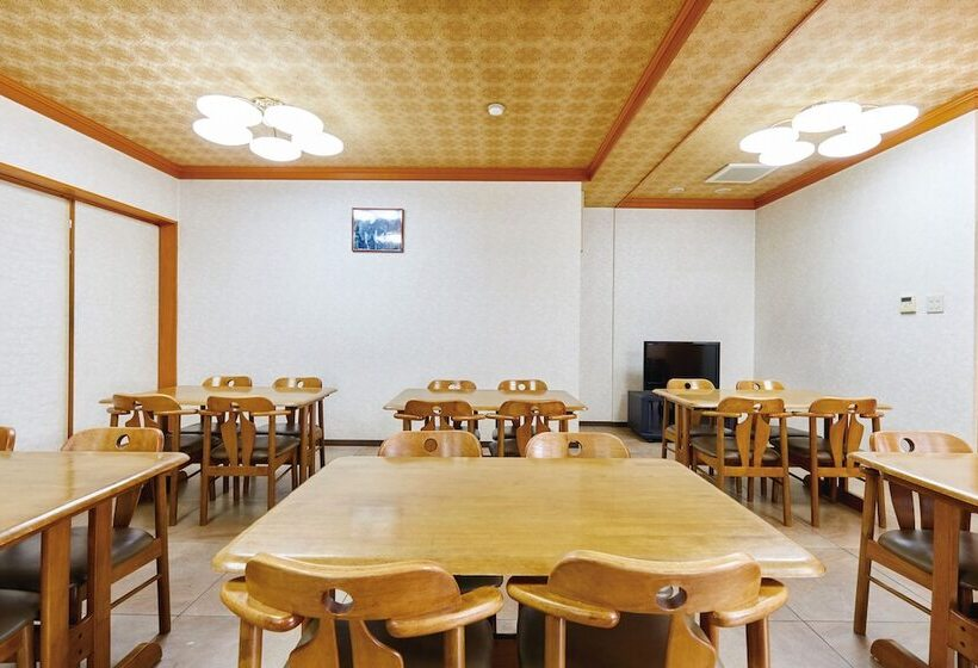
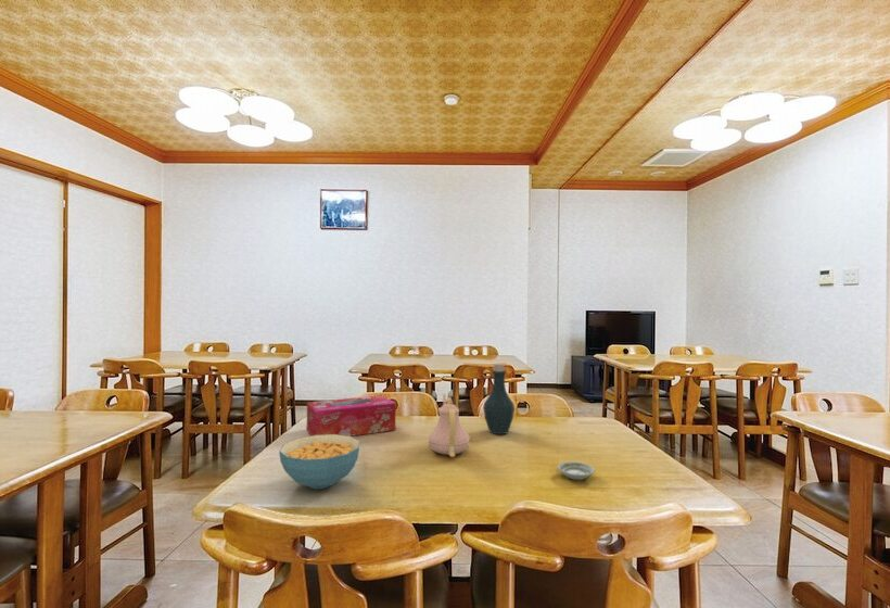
+ tissue box (351, 416)
+ bottle (498, 397)
+ cereal bowl (320, 465)
+ teapot (447, 421)
+ saucer (575, 471)
